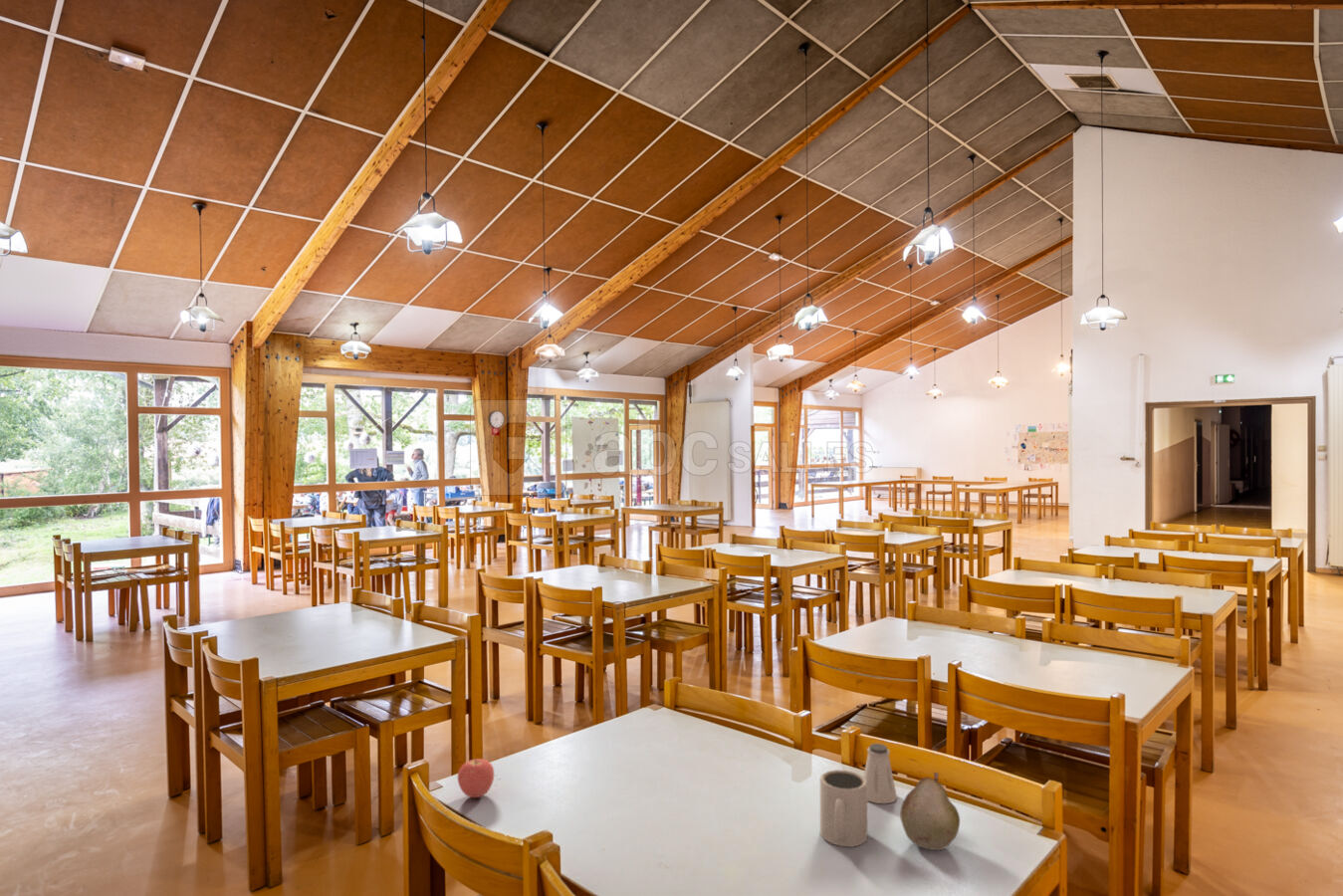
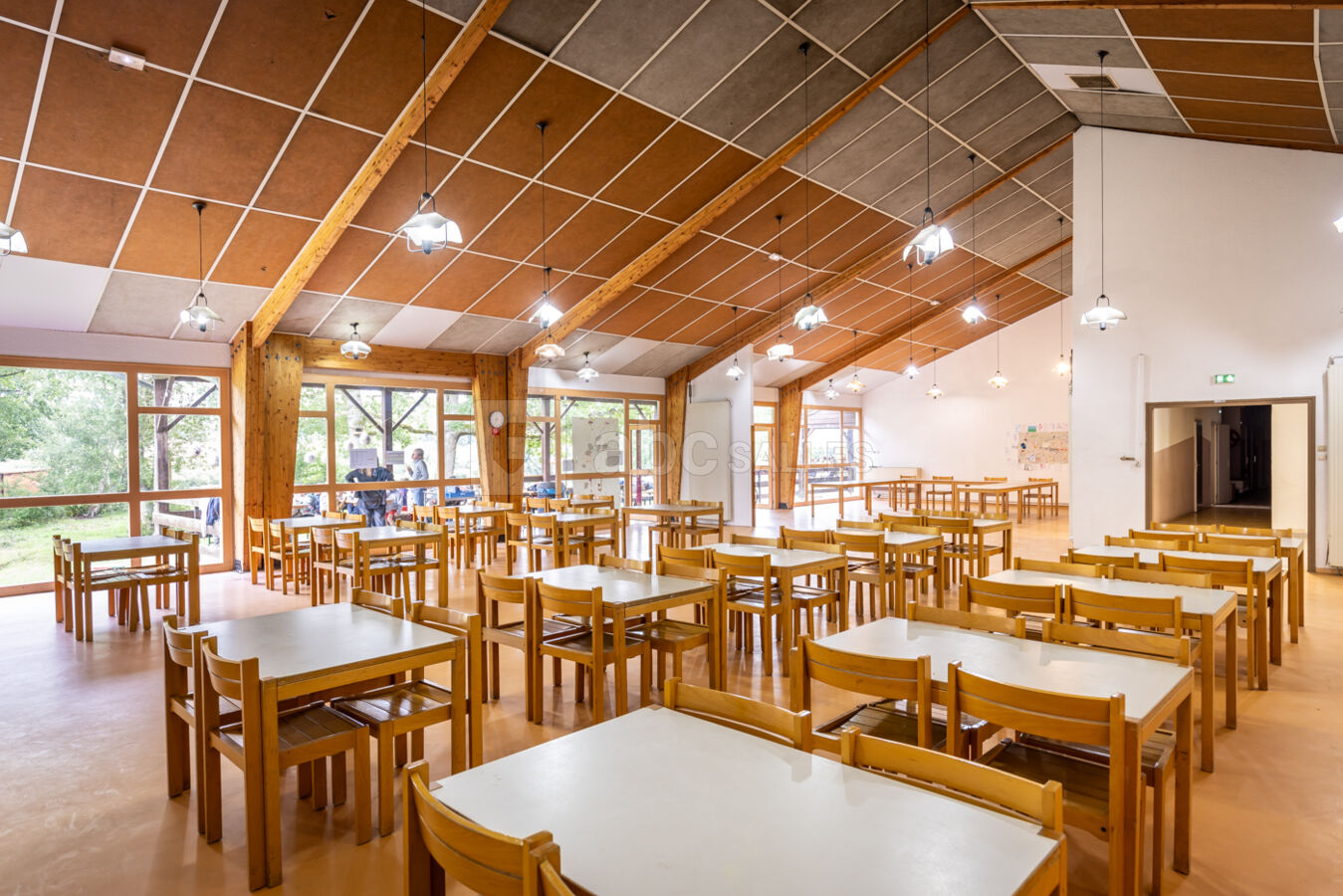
- mug (842, 810)
- fruit (930, 810)
- apple (476, 777)
- saltshaker (878, 771)
